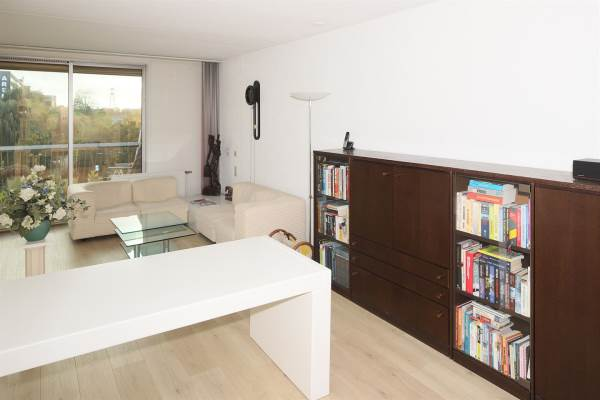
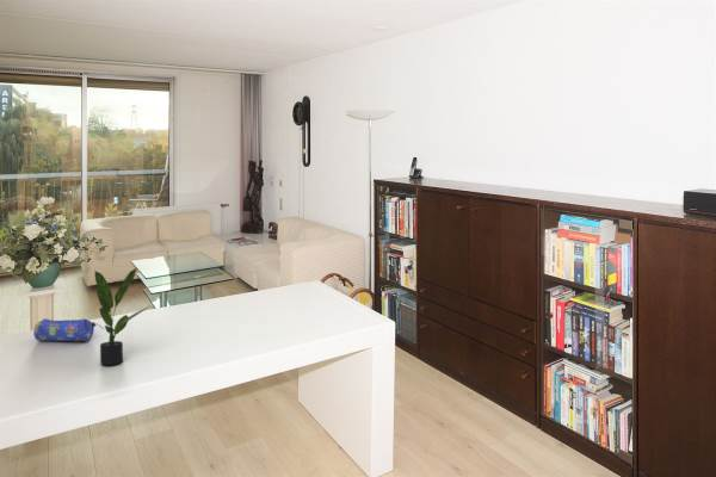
+ pencil case (64, 329)
+ potted plant (122, 317)
